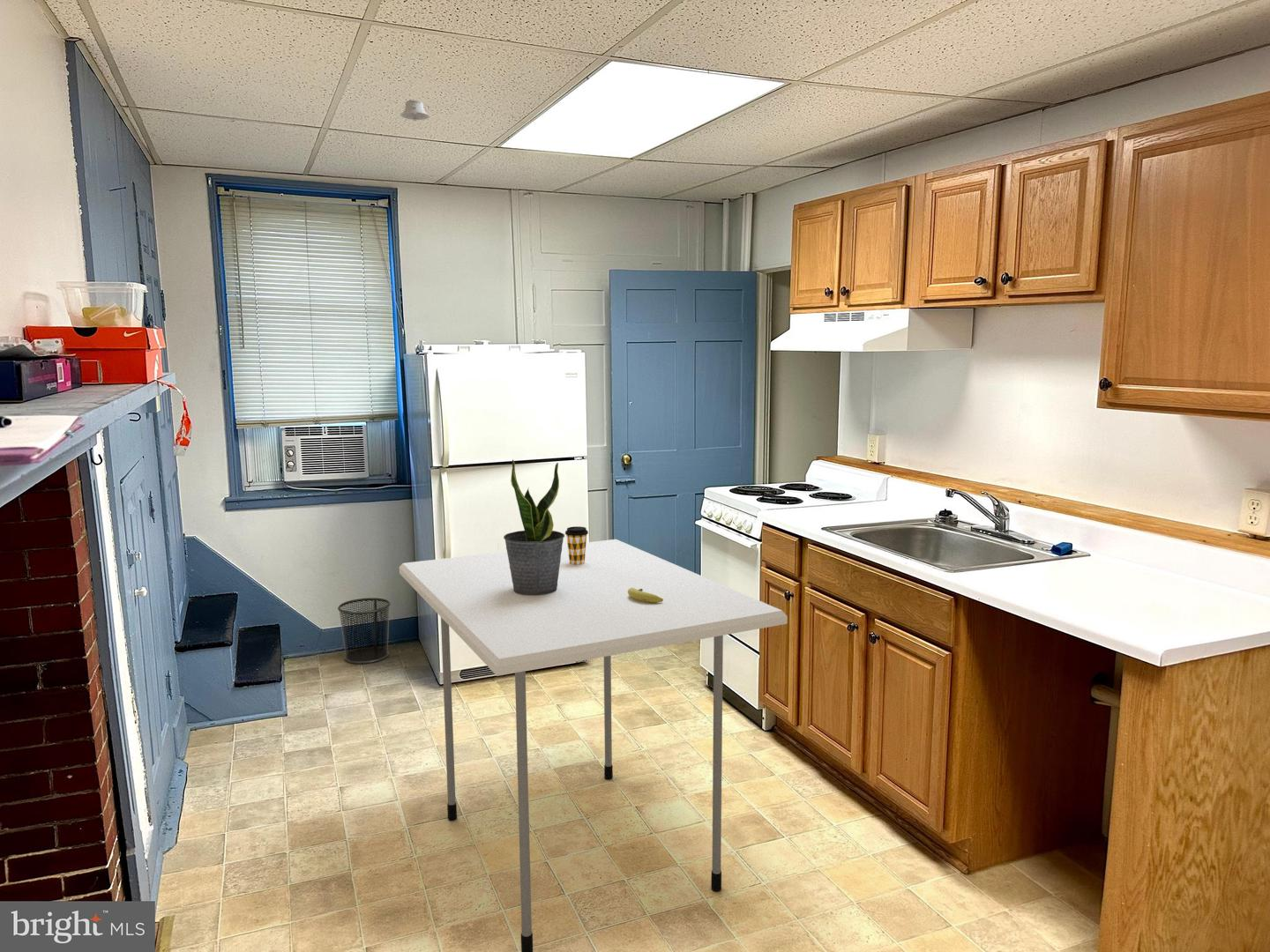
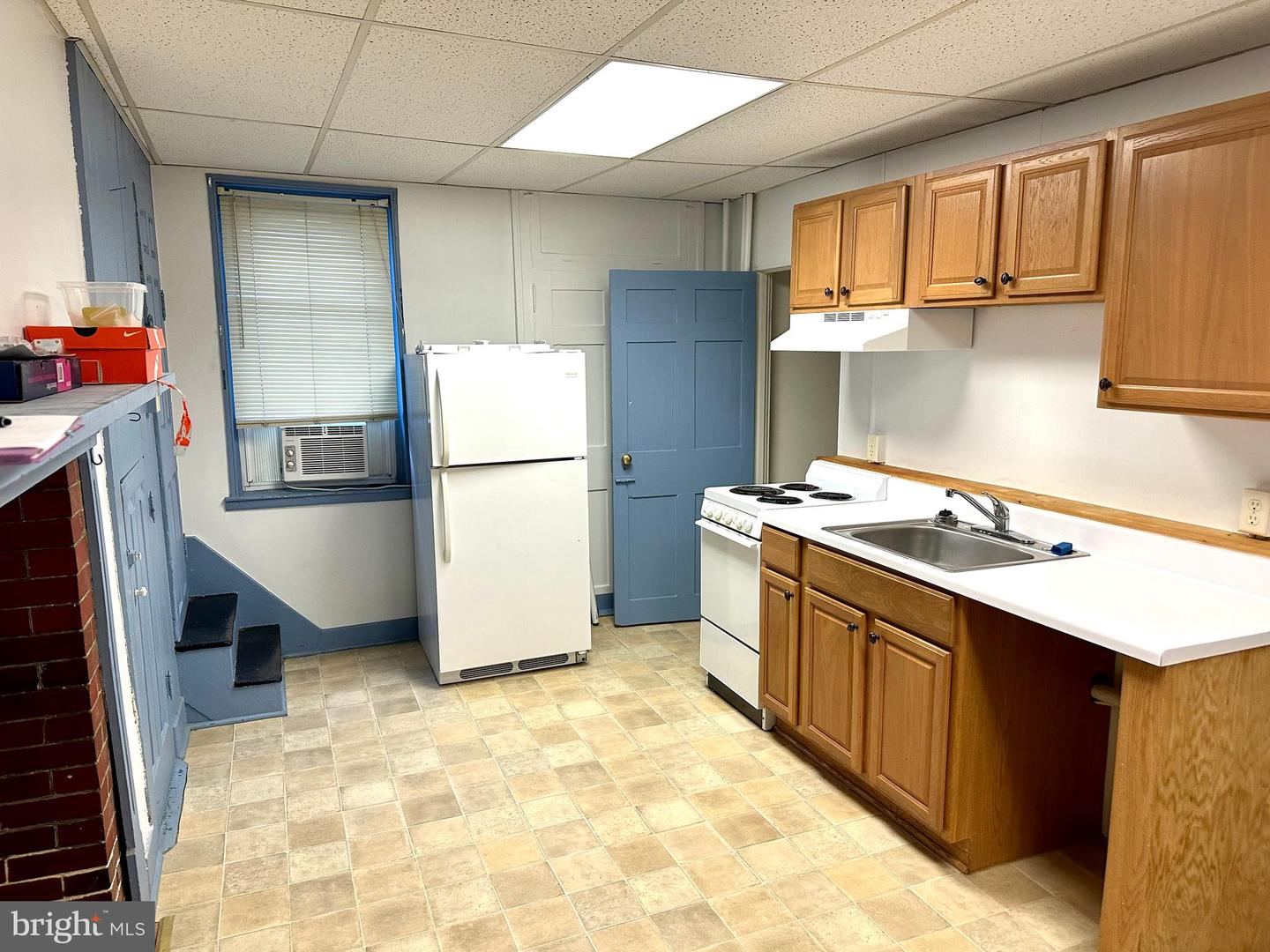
- waste bin (365, 630)
- recessed light (415, 110)
- dining table (604, 718)
- fruit (642, 592)
- potted plant (534, 523)
- coffee cup (577, 545)
